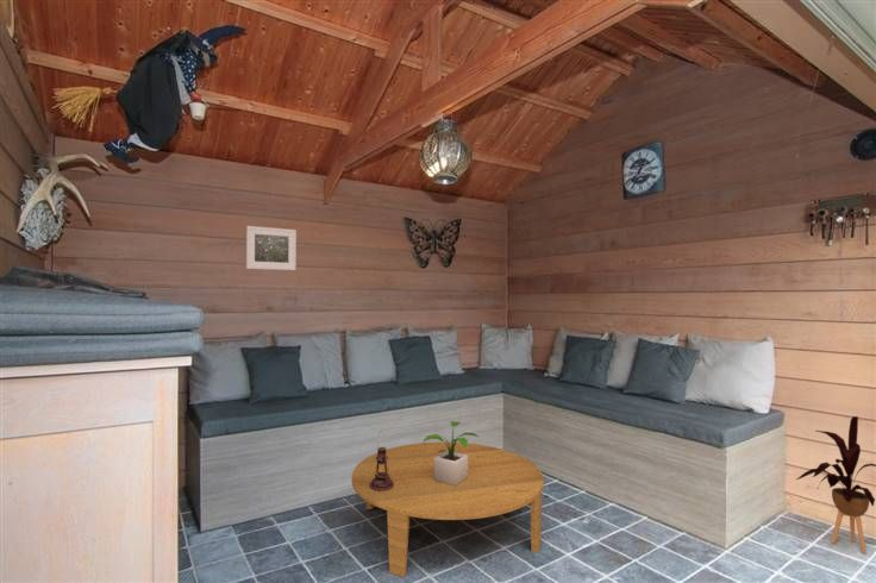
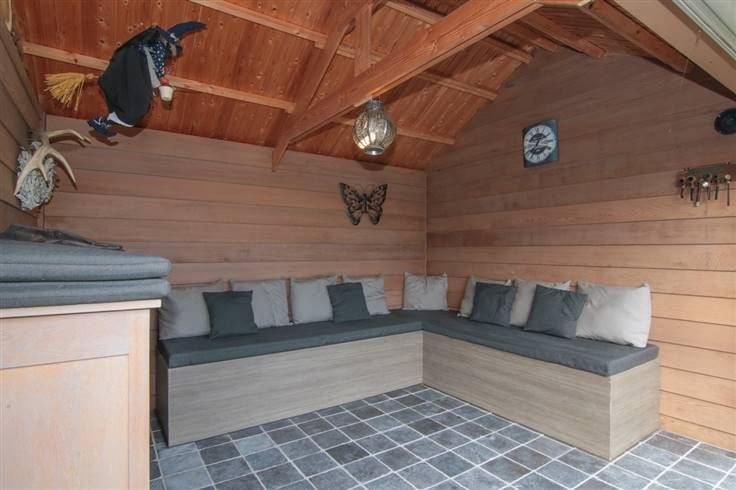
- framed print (271, 249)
- coffee table (446, 499)
- house plant (840, 477)
- potted plant (453, 452)
- lantern (381, 458)
